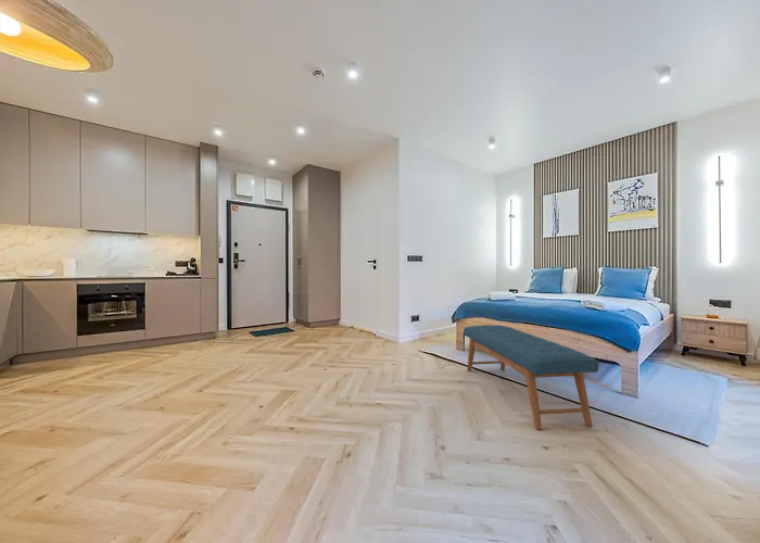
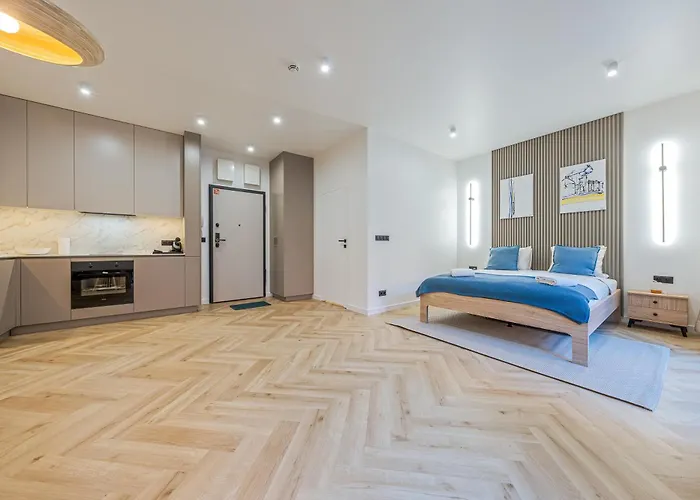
- bench (516, 364)
